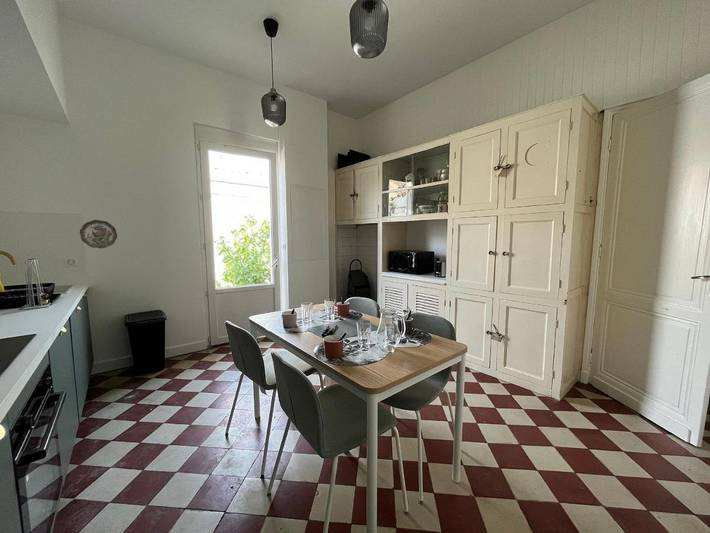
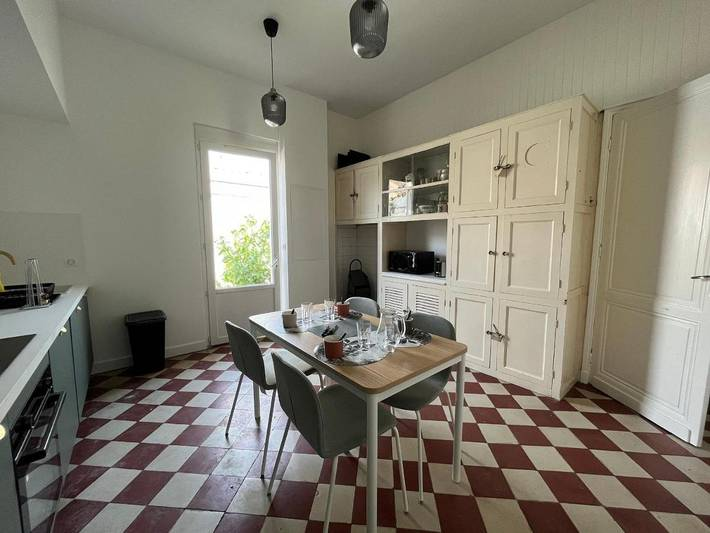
- decorative plate (99, 234)
